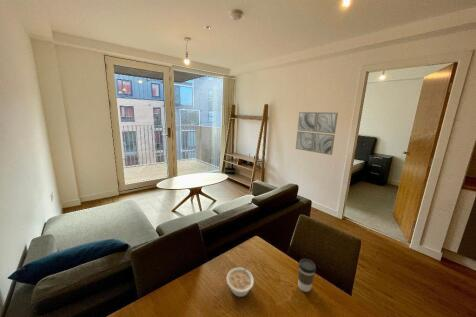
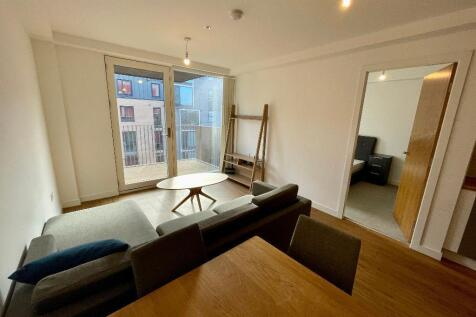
- legume (239, 281)
- coffee cup (305, 275)
- wall art (314, 131)
